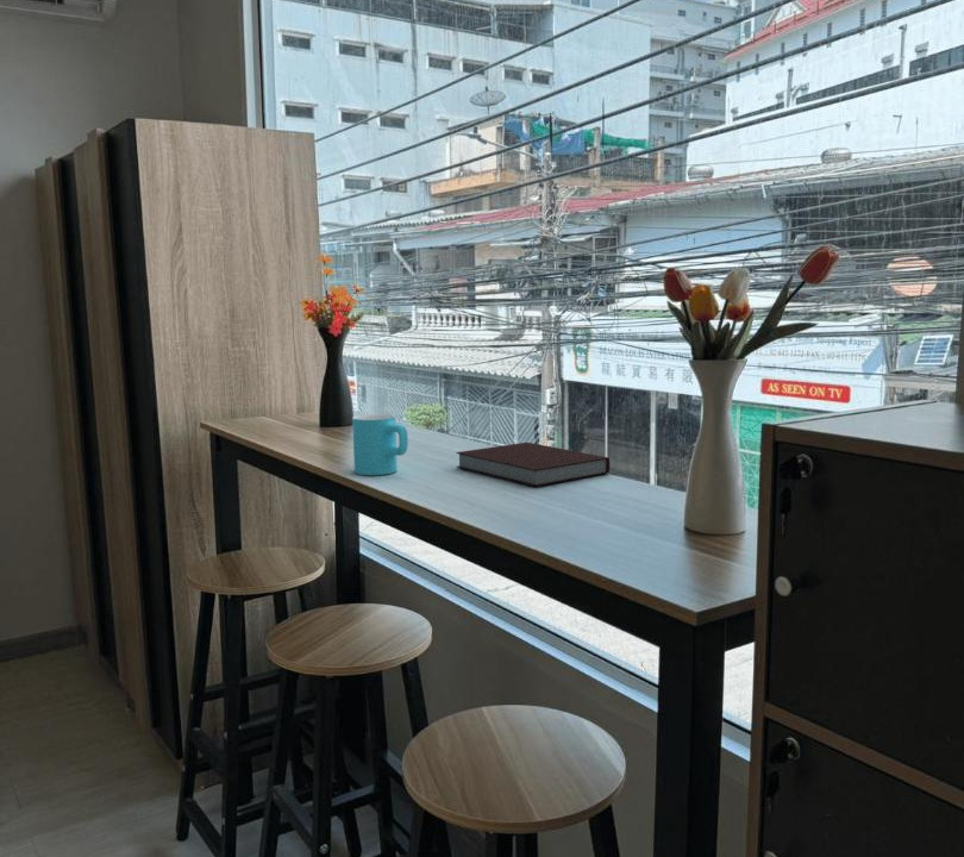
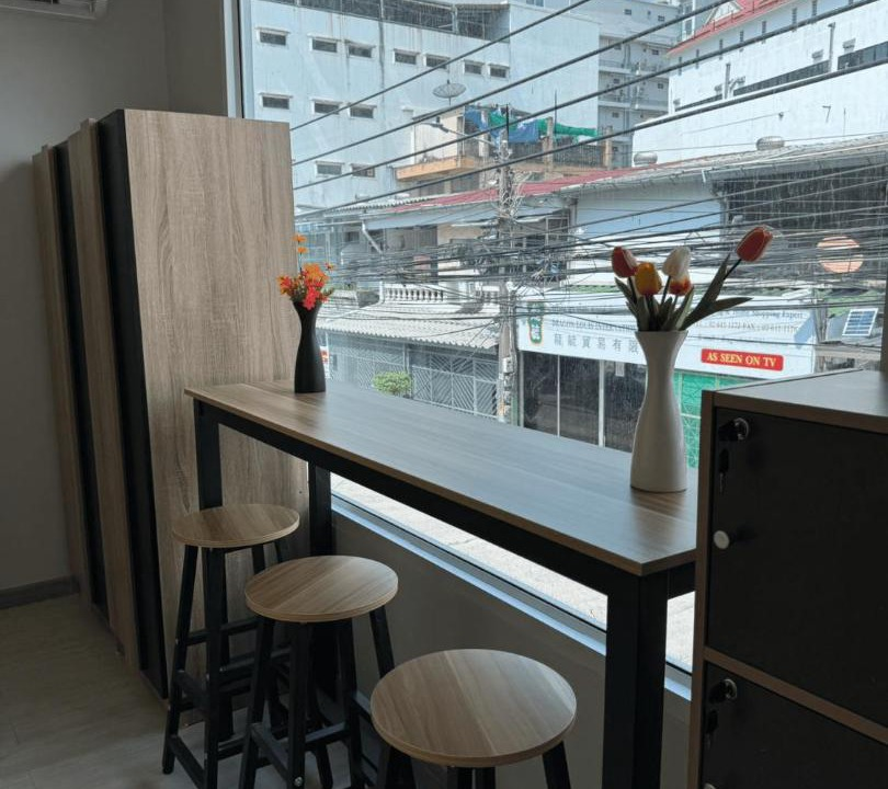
- cup (377, 445)
- notebook (531, 462)
